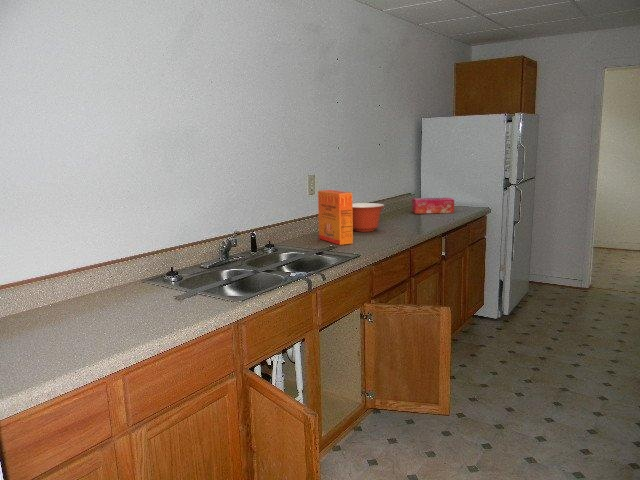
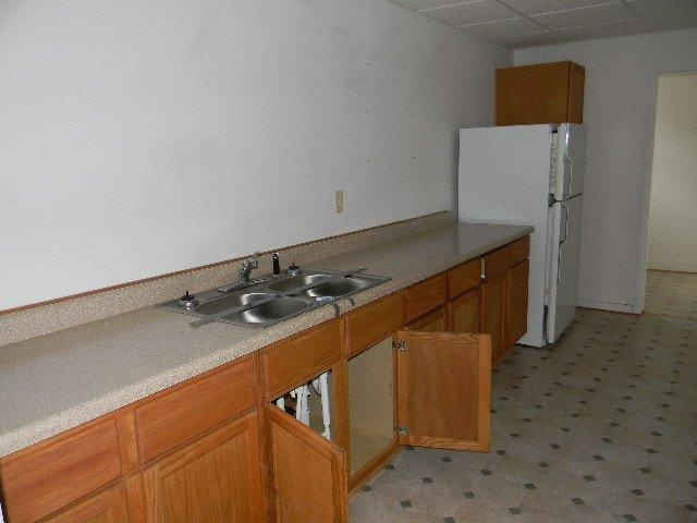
- mixing bowl (364, 217)
- cereal box (335, 216)
- tissue box (432, 205)
